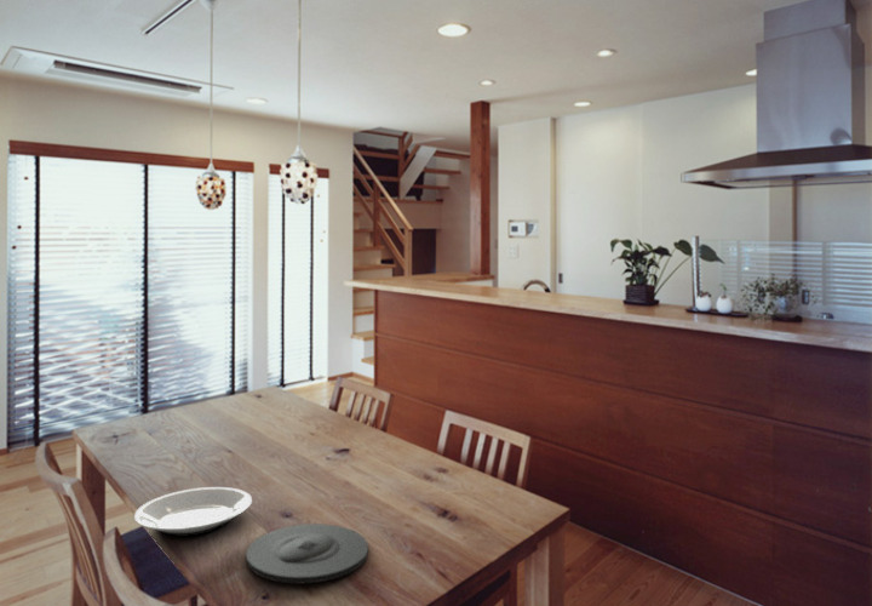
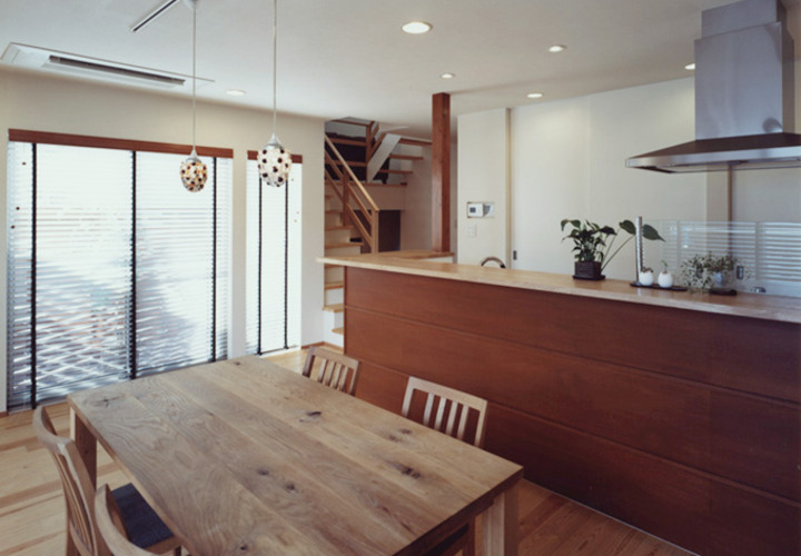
- plate (195, 514)
- plate (308, 545)
